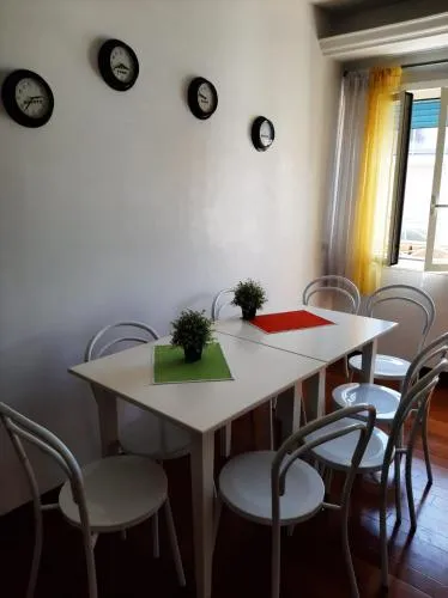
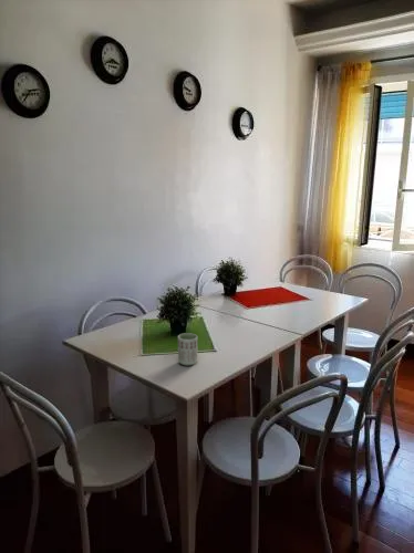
+ cup (187, 348)
